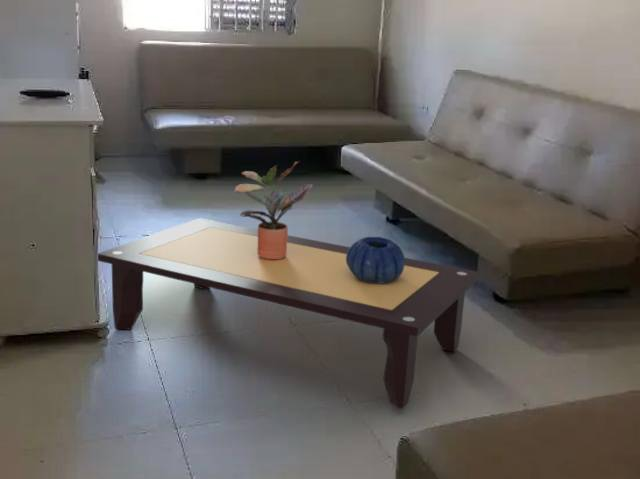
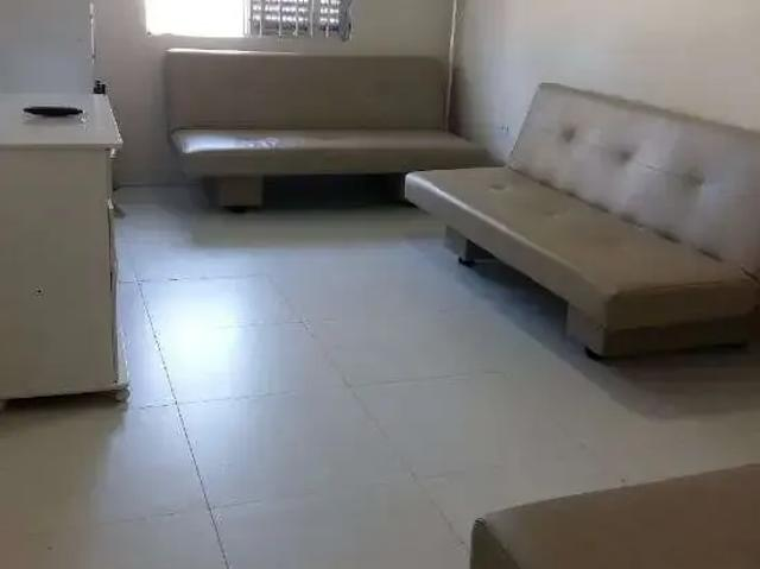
- decorative bowl (375, 258)
- coffee table (286, 301)
- potted plant (266, 206)
